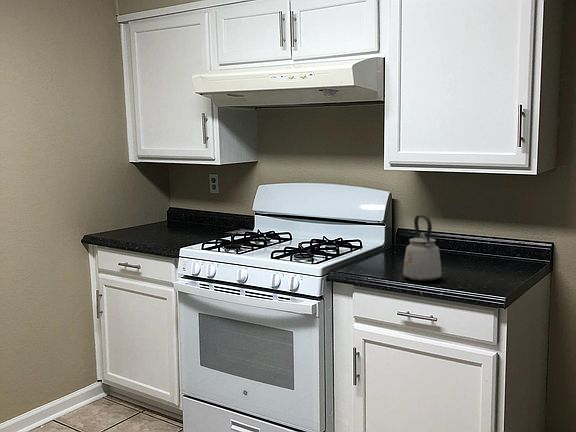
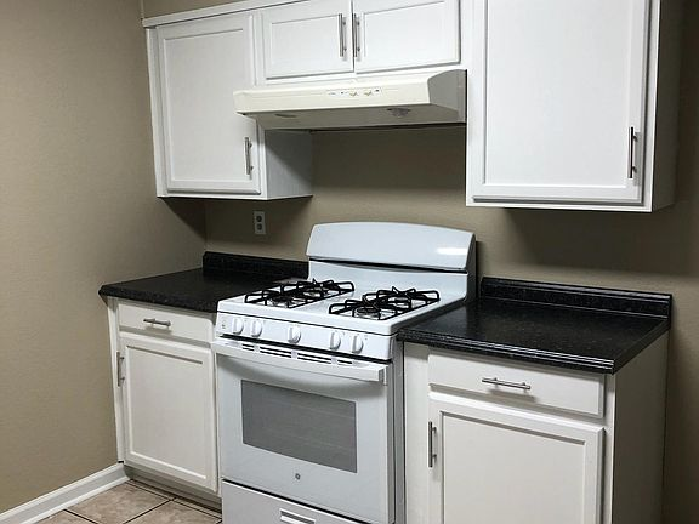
- kettle (419, 246)
